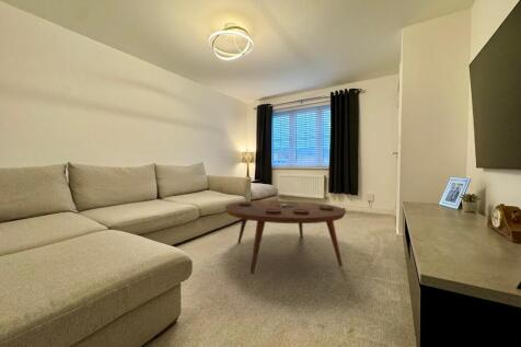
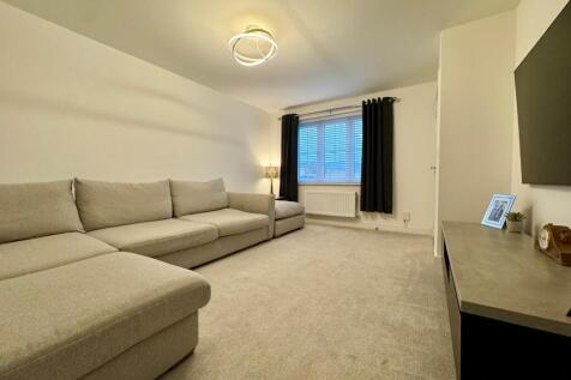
- coffee table (282, 222)
